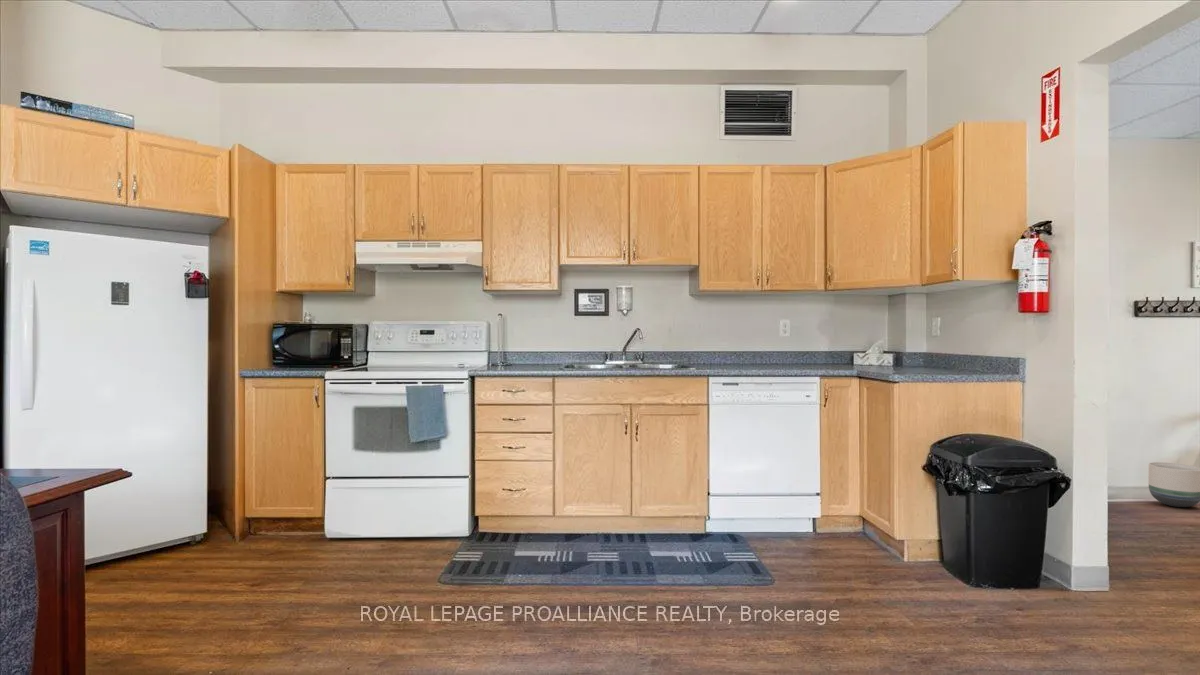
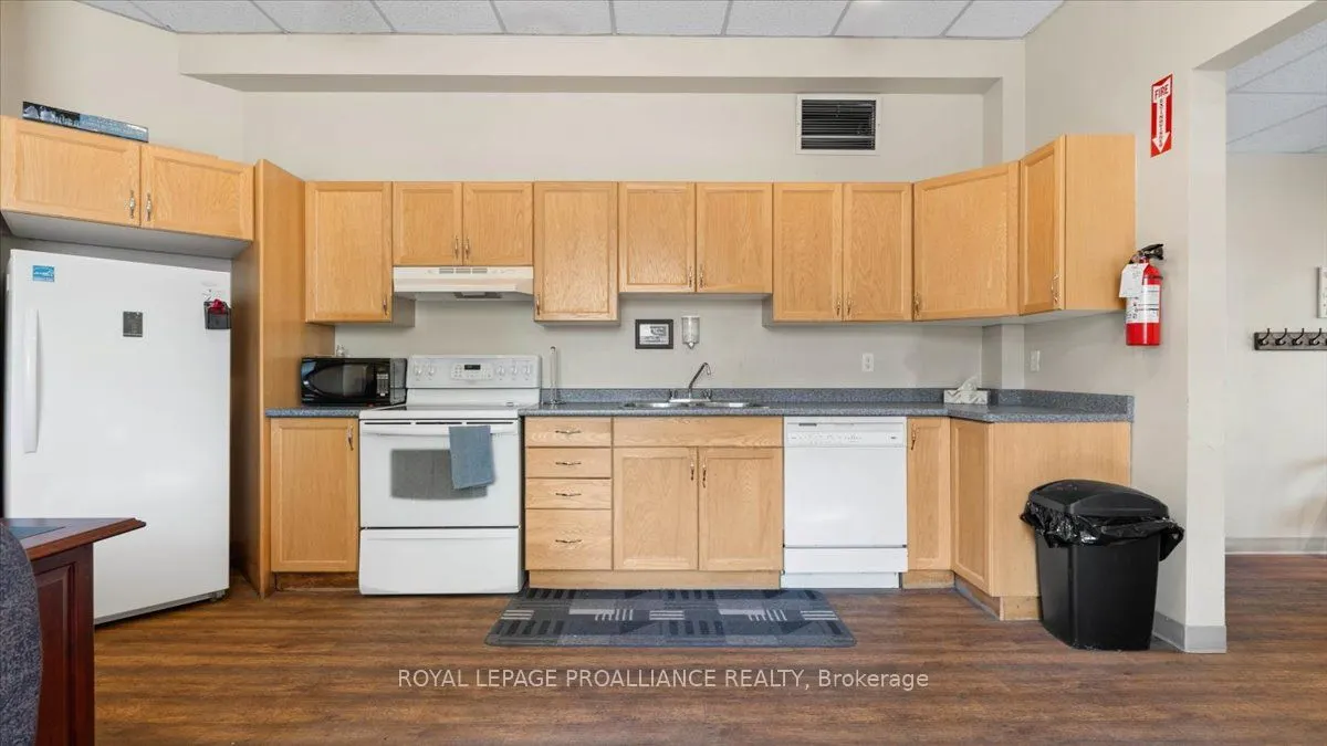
- planter (1175, 485)
